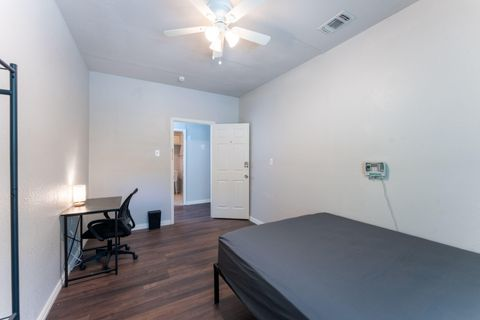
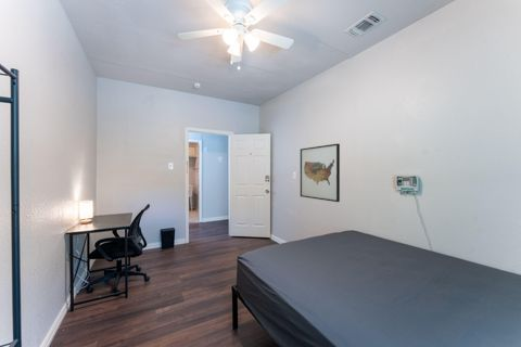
+ wall art (317, 172)
